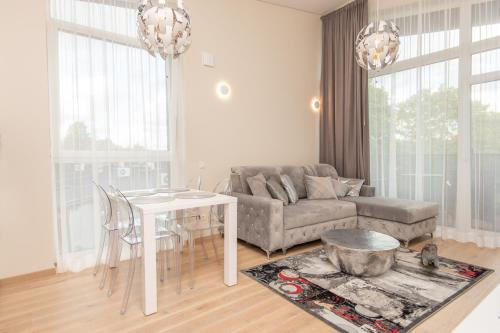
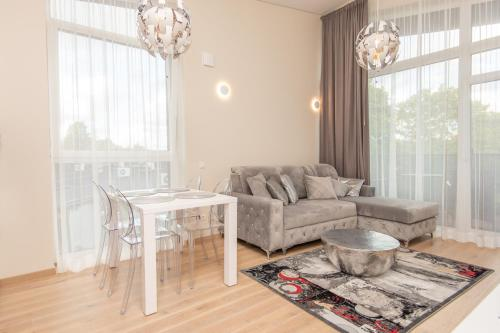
- plush toy (429, 250)
